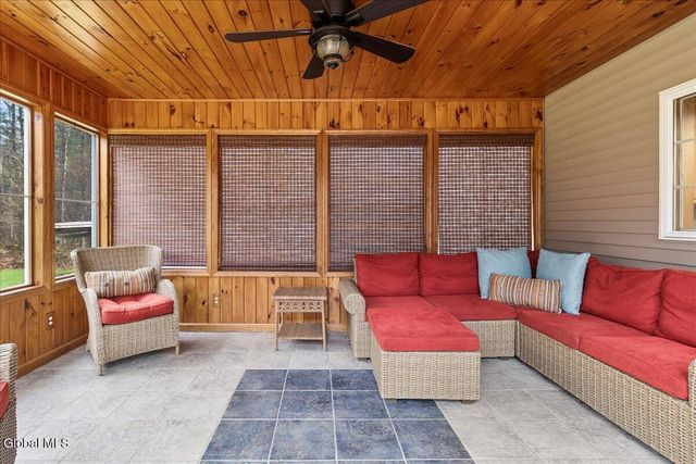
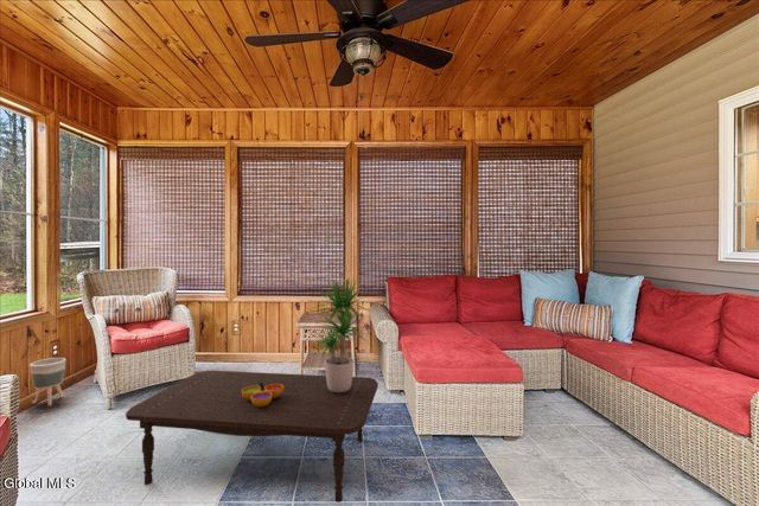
+ potted plant (343, 334)
+ coffee table (264, 425)
+ decorative bowl (264, 392)
+ planter (47, 382)
